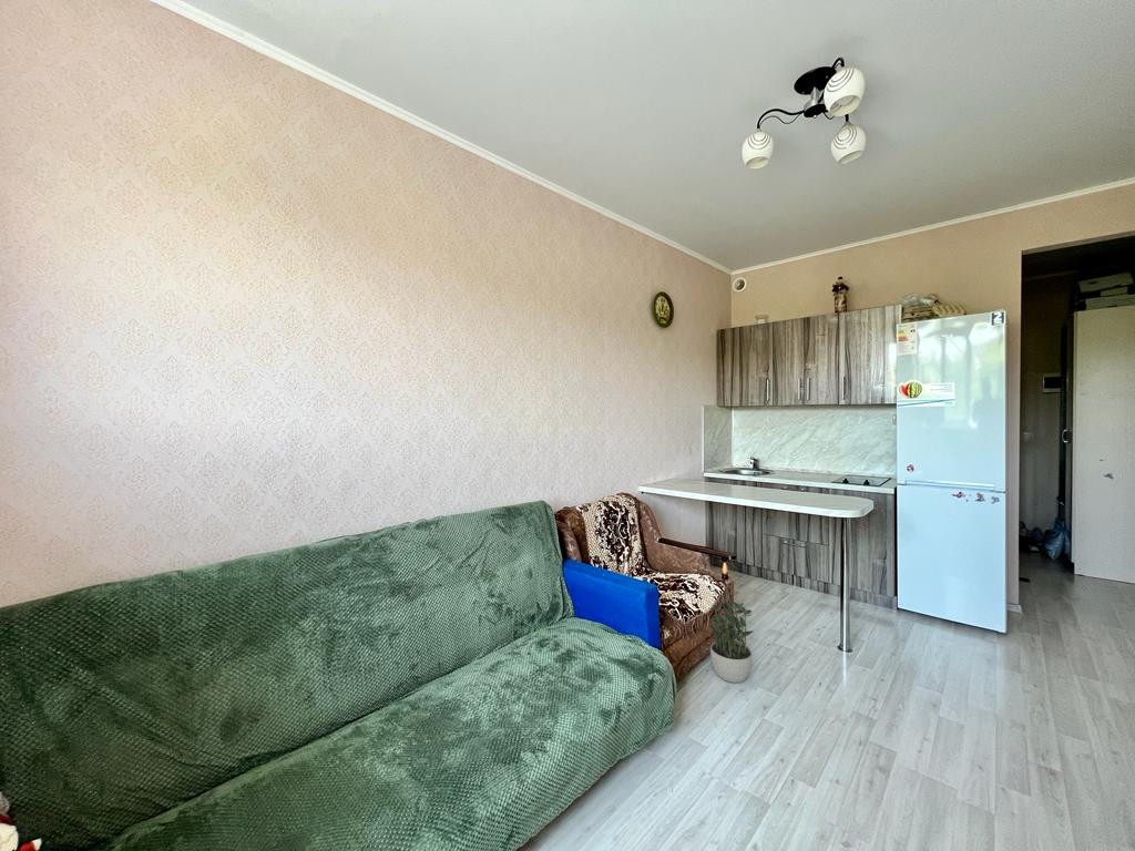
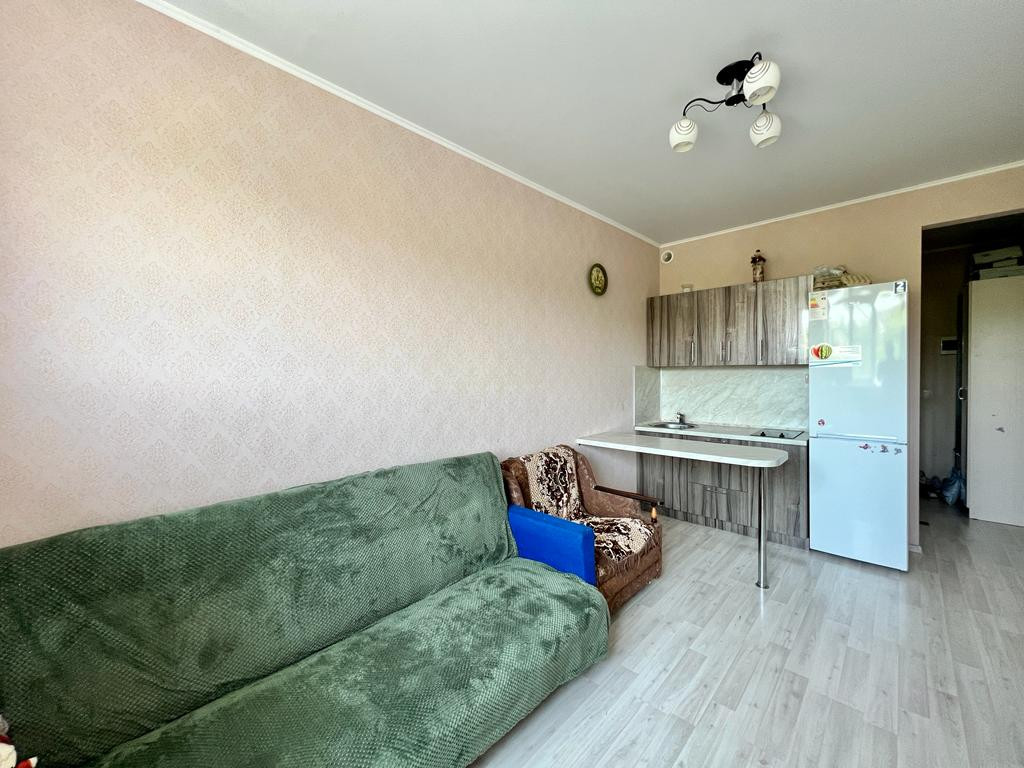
- potted plant (728, 636)
